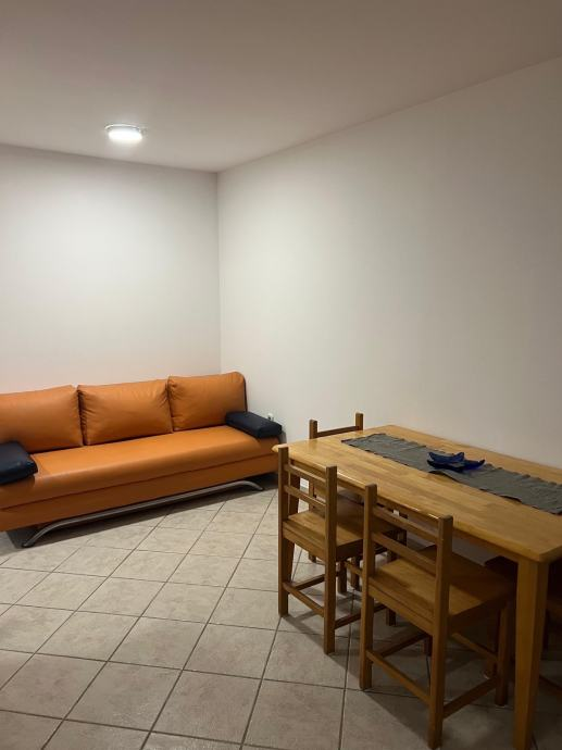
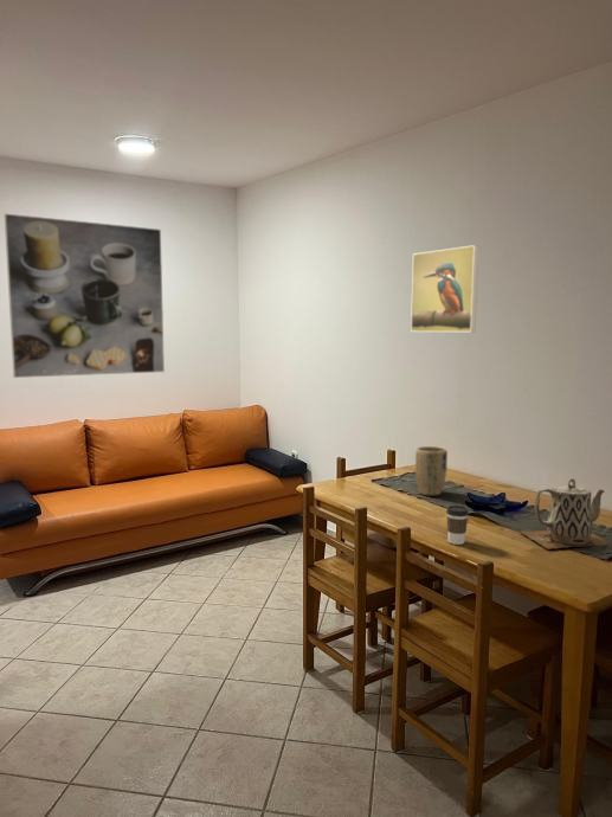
+ plant pot (431, 470)
+ teapot (567, 508)
+ coffee cup (457, 525)
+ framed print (90, 300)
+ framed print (443, 291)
